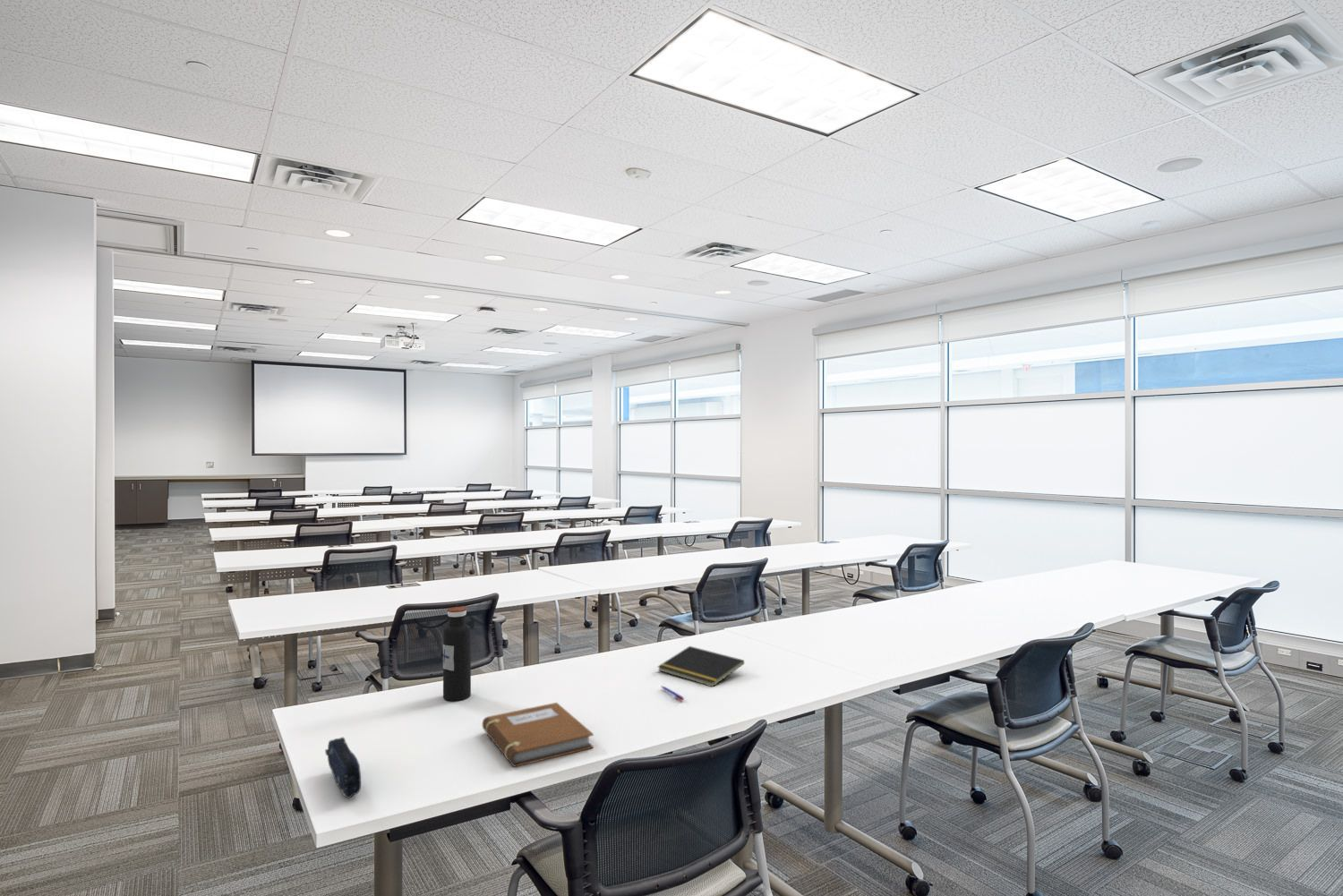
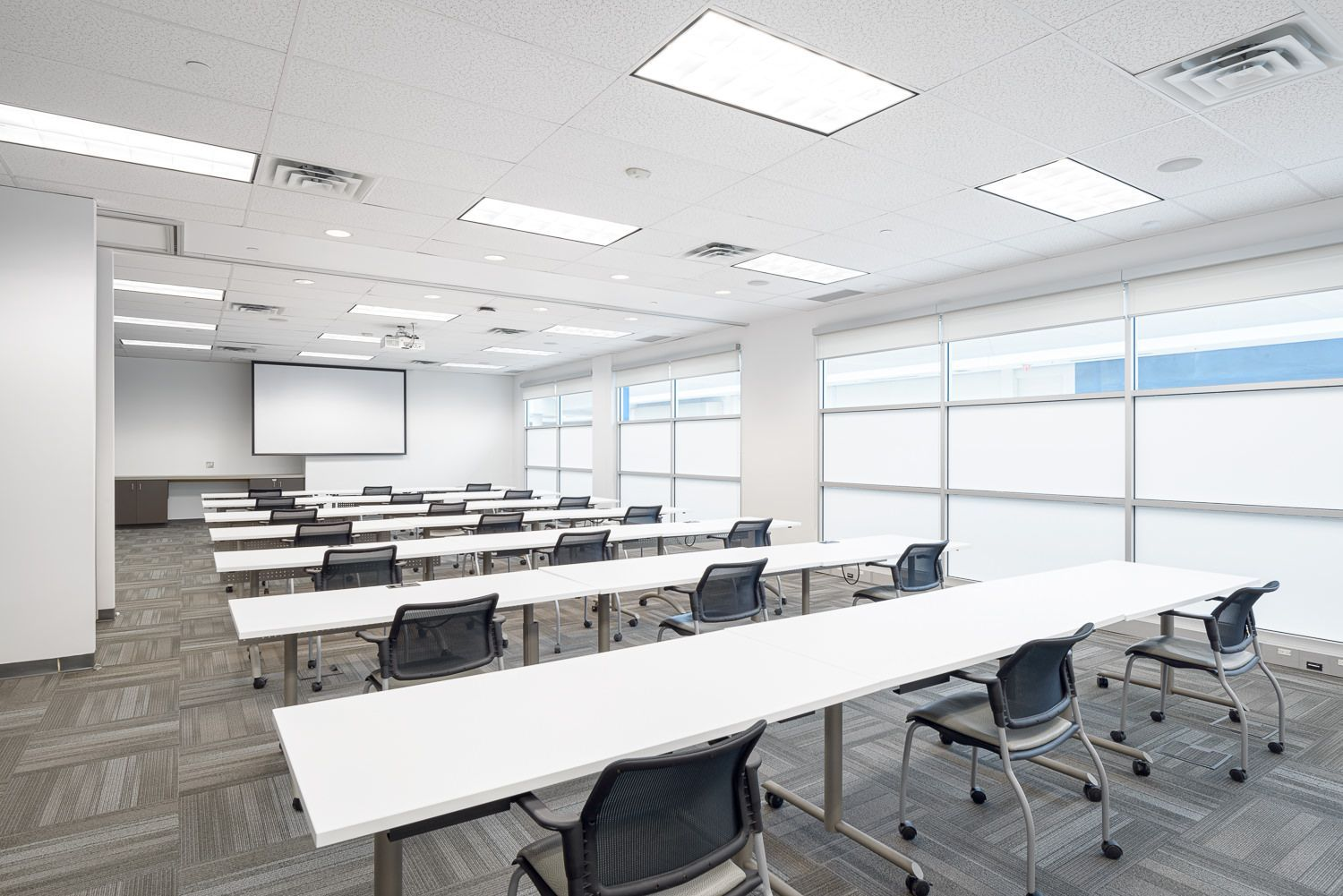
- water bottle (457, 653)
- pen (672, 692)
- notepad (700, 665)
- notebook (535, 731)
- pencil case (344, 766)
